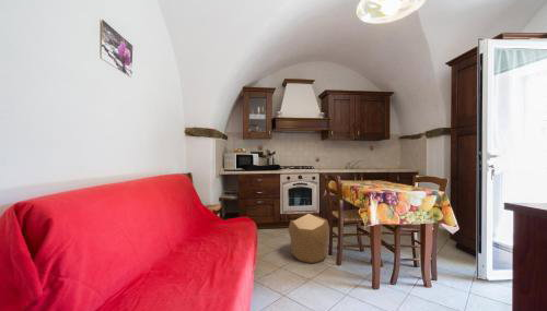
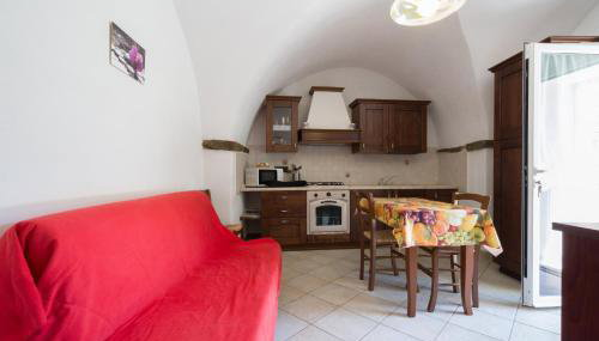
- pouf (309, 235)
